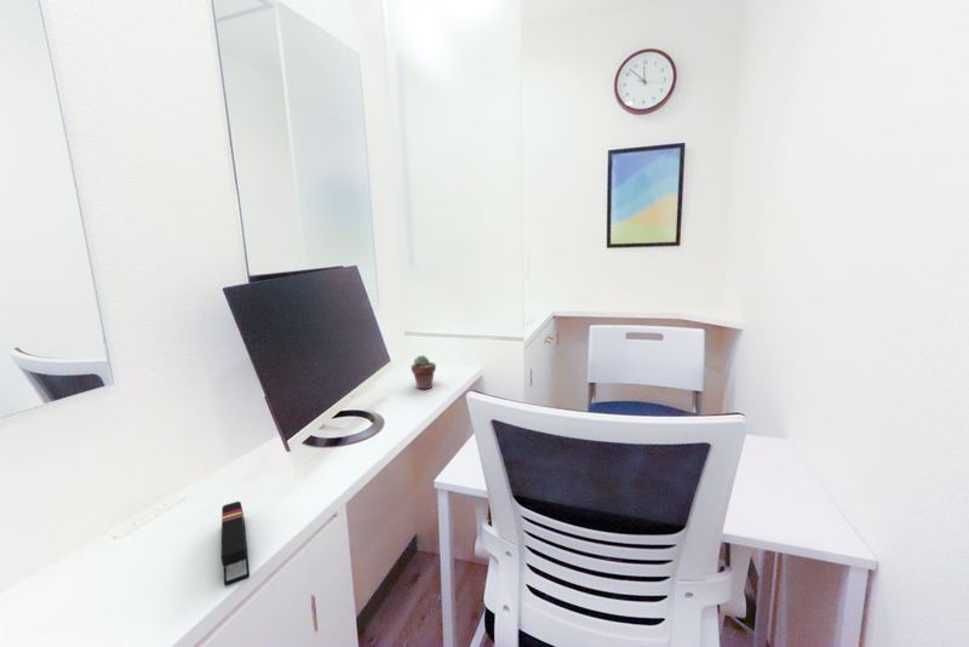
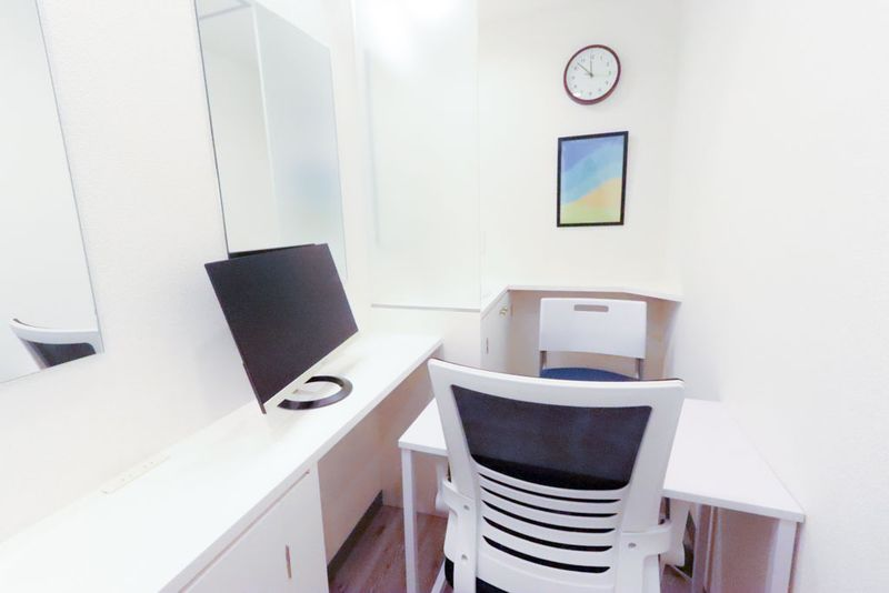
- stapler (233, 536)
- potted succulent (423, 371)
